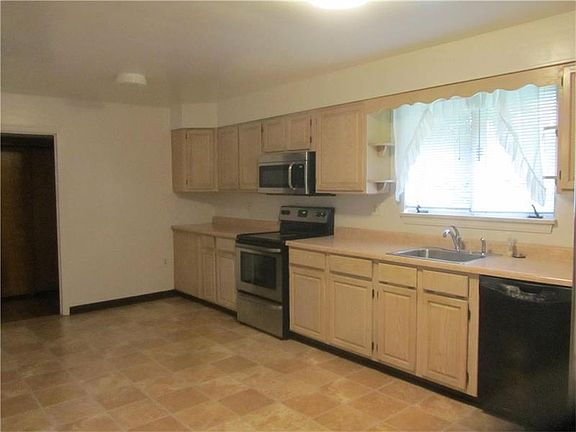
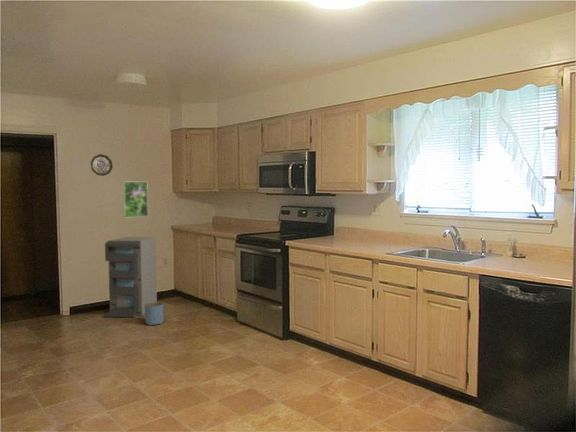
+ decorative plate (101, 165)
+ storage cabinet (131, 275)
+ planter (154, 313)
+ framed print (135, 199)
